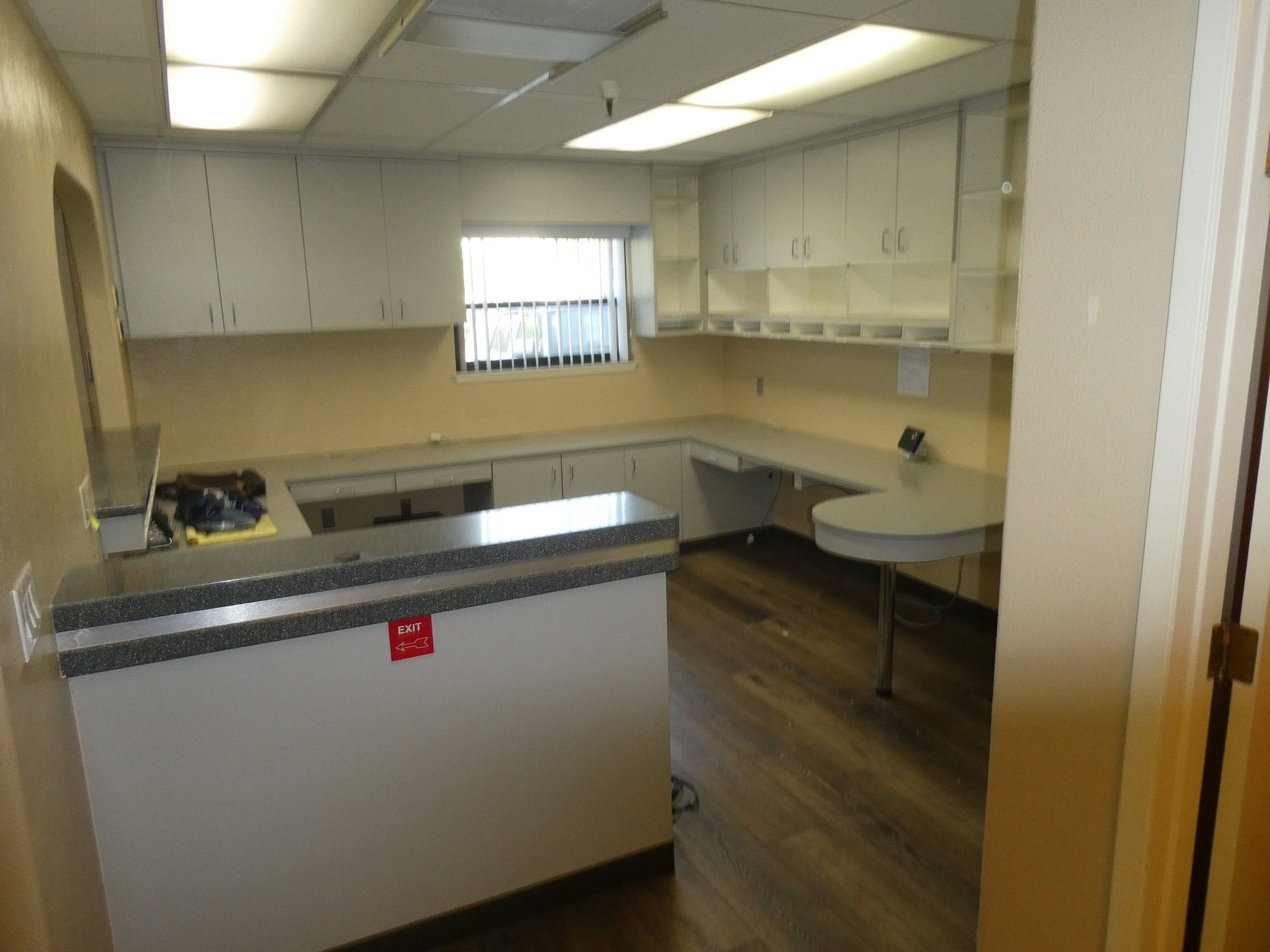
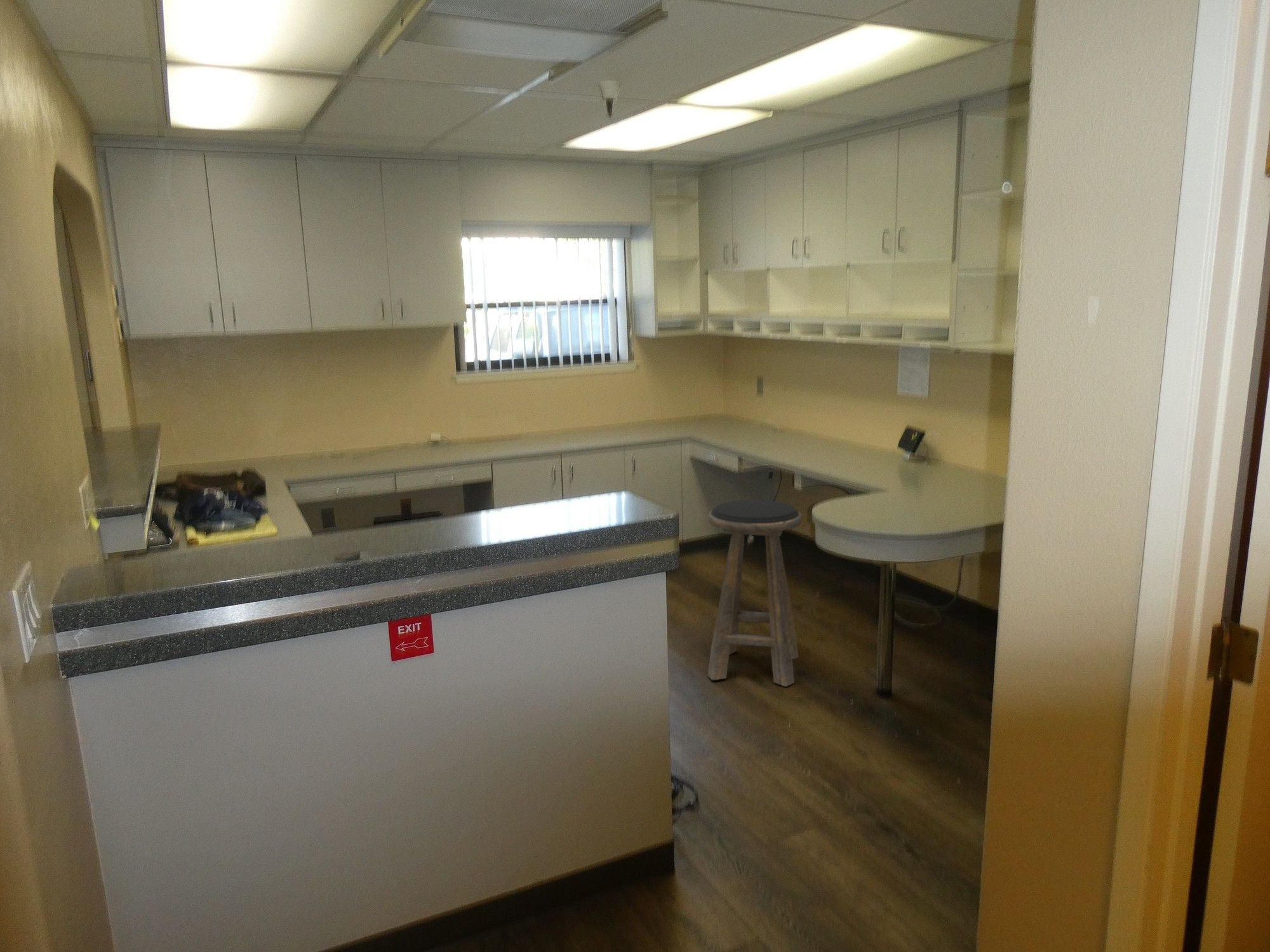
+ stool (768, 588)
